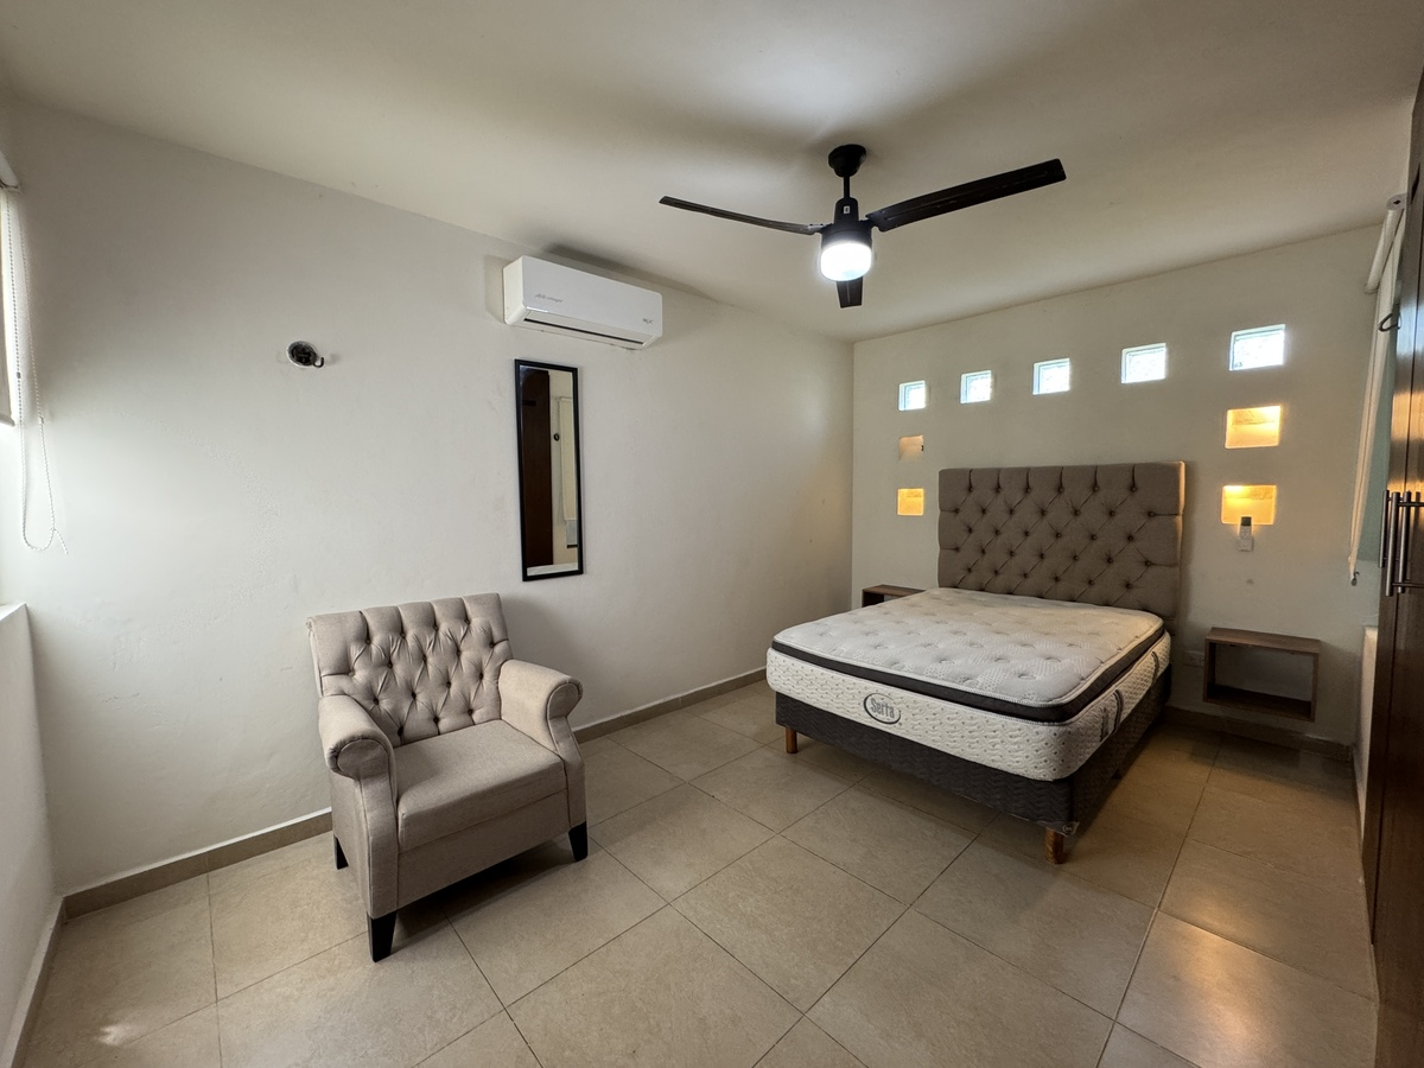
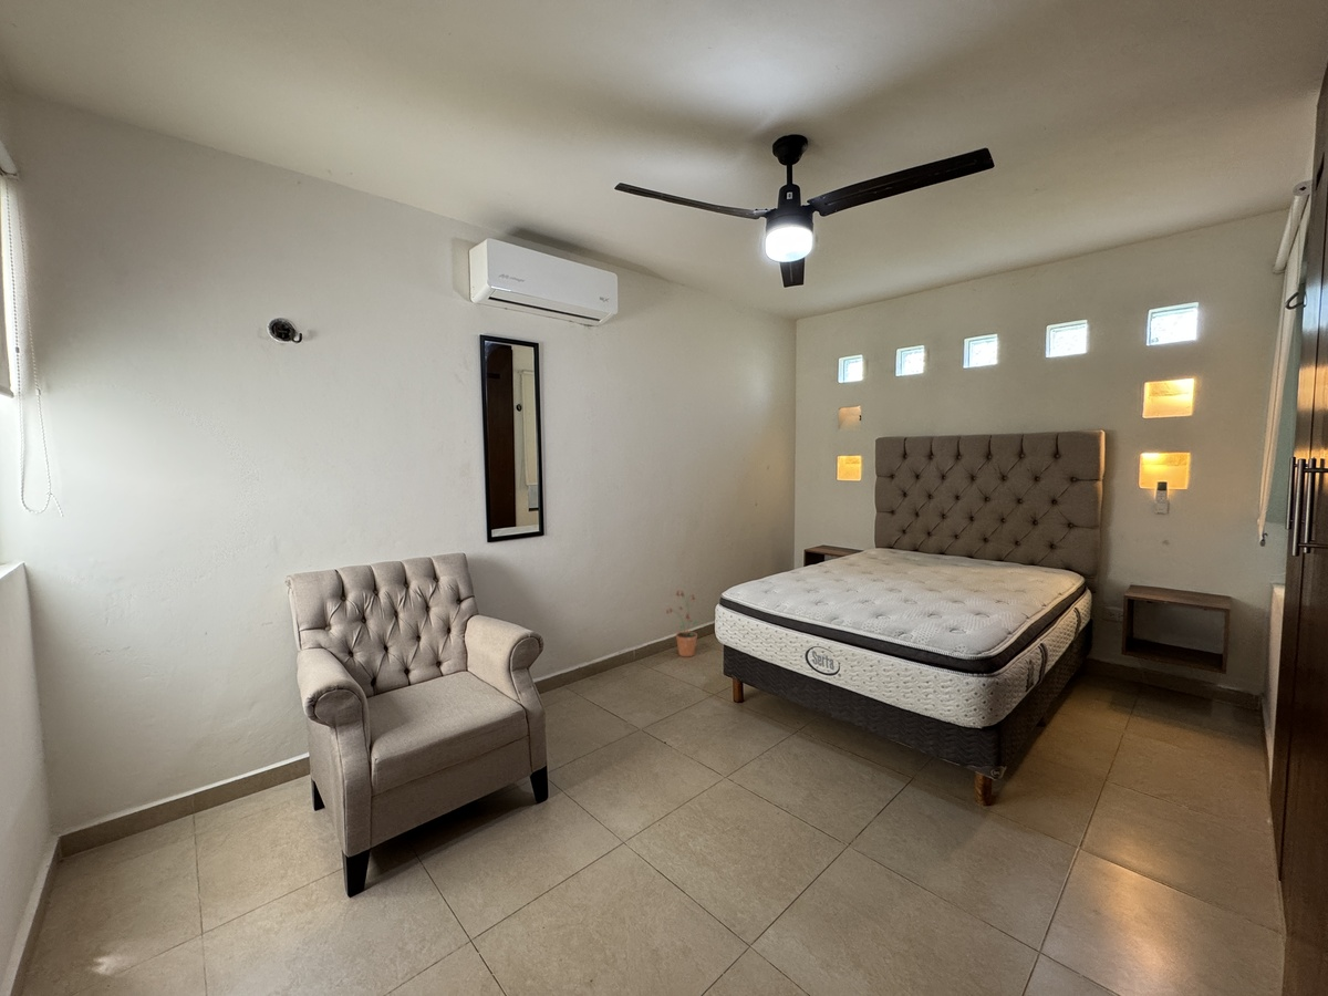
+ potted plant (683, 623)
